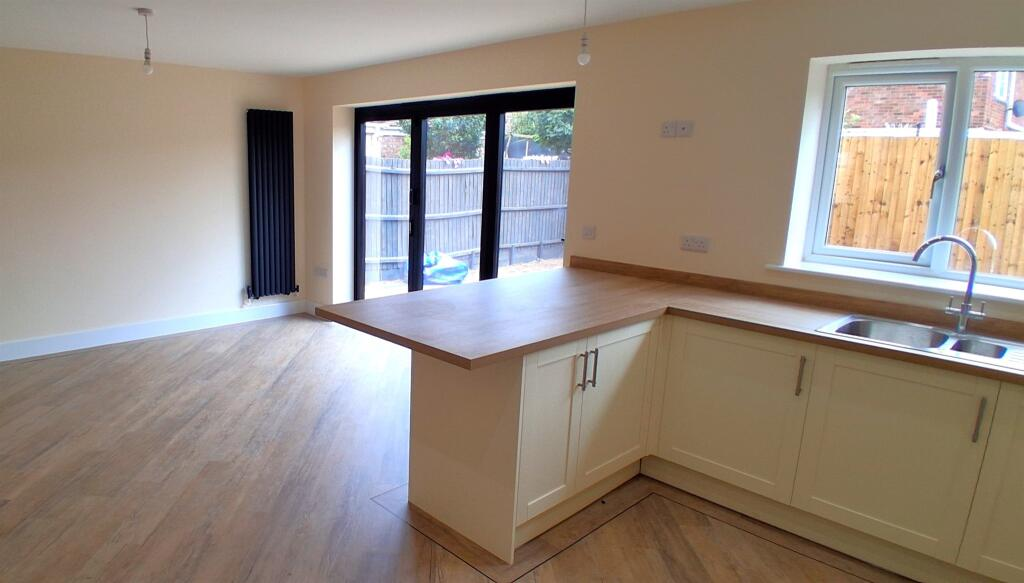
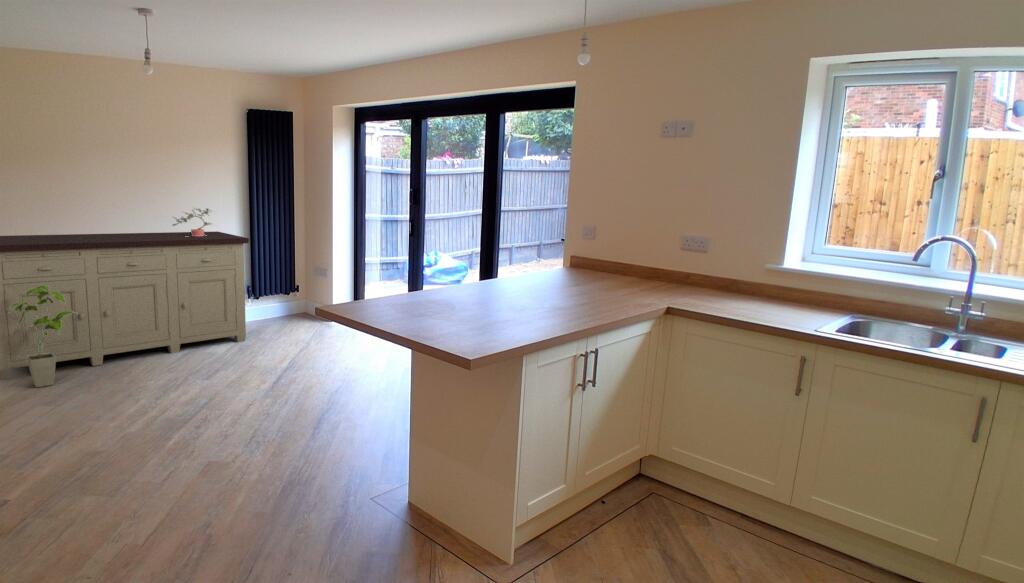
+ potted plant (189, 219)
+ sideboard (123, 295)
+ house plant (47, 335)
